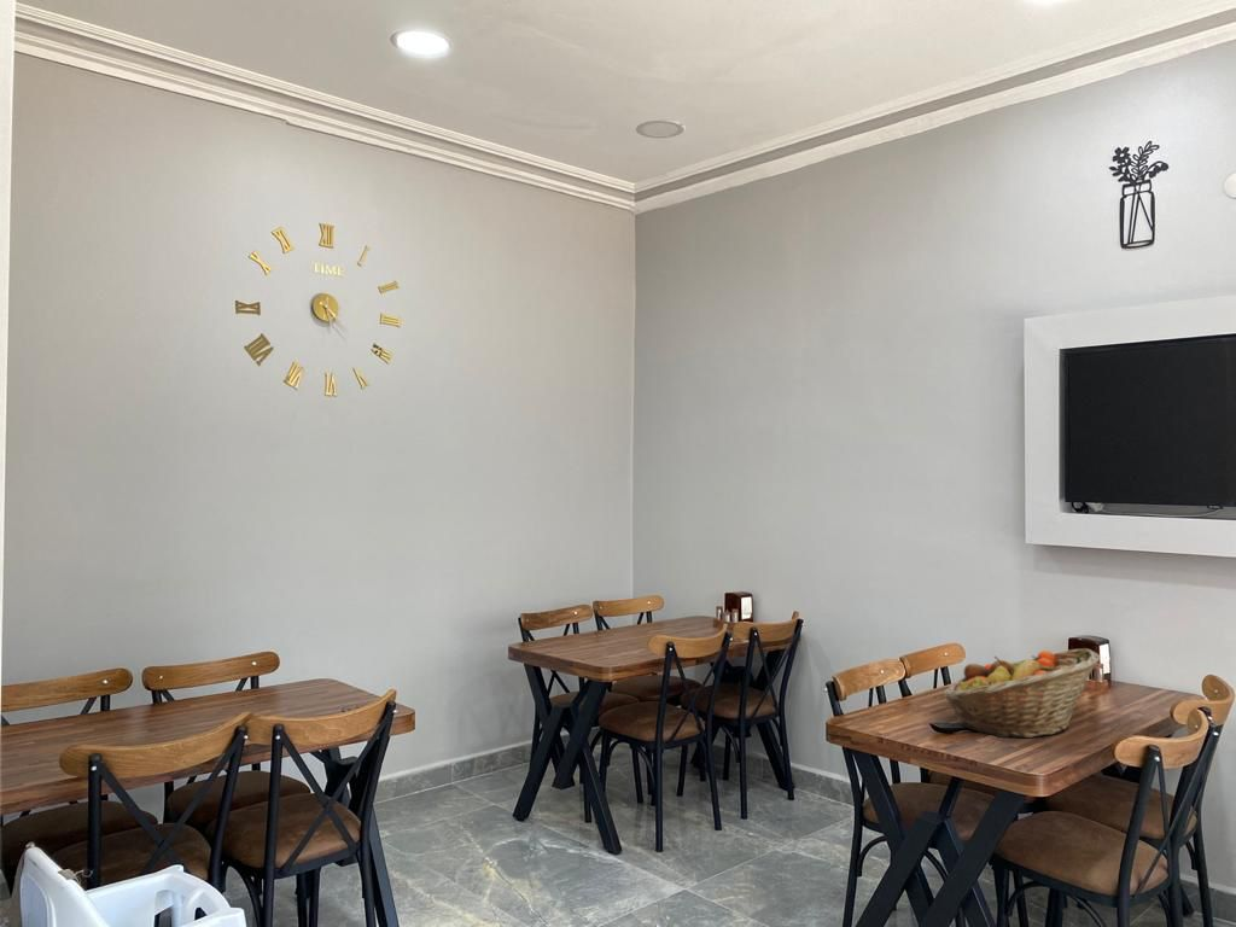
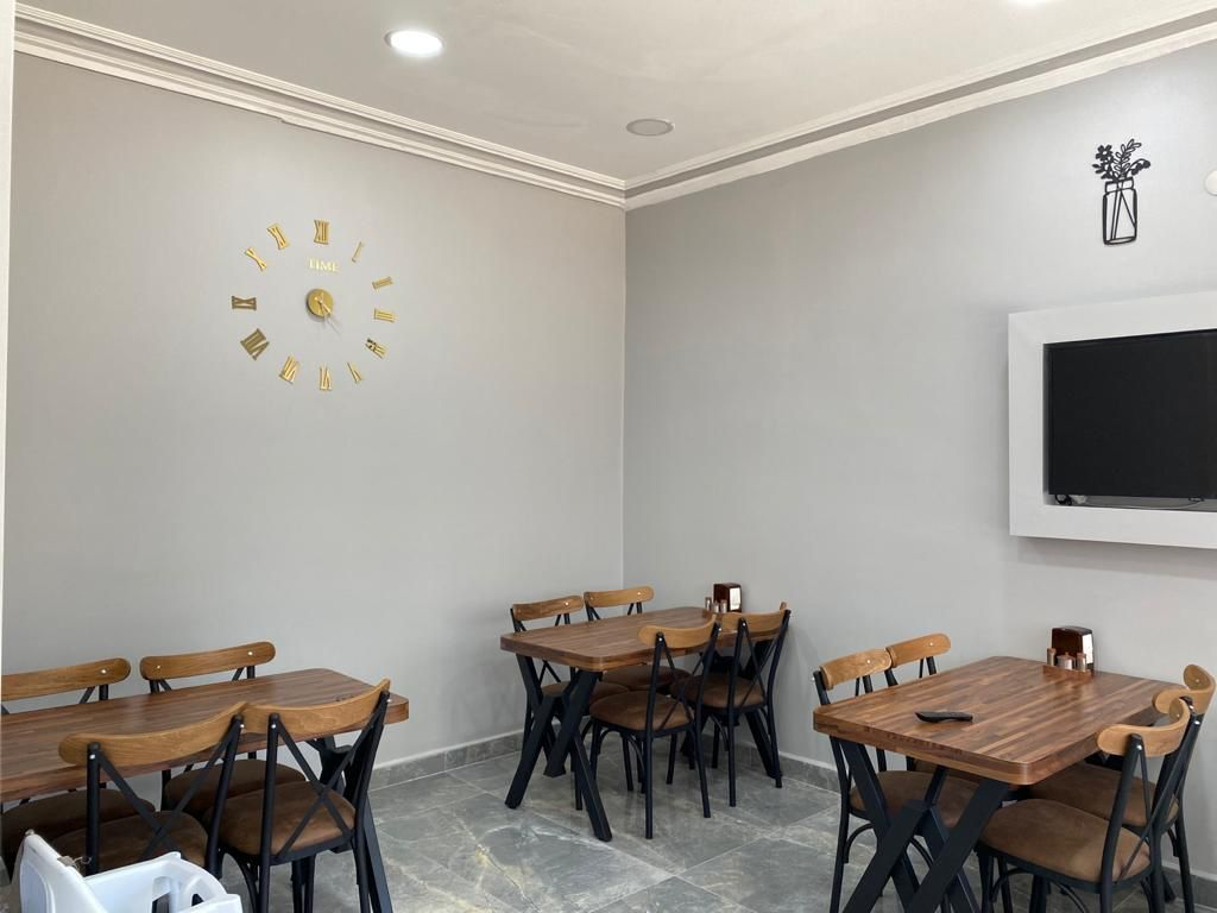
- fruit basket (1020, 686)
